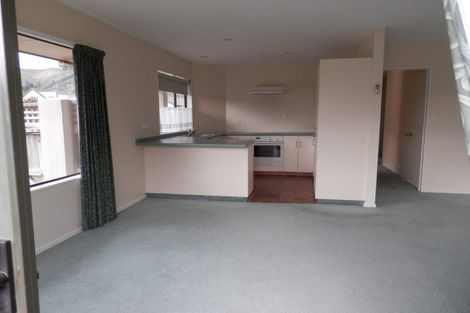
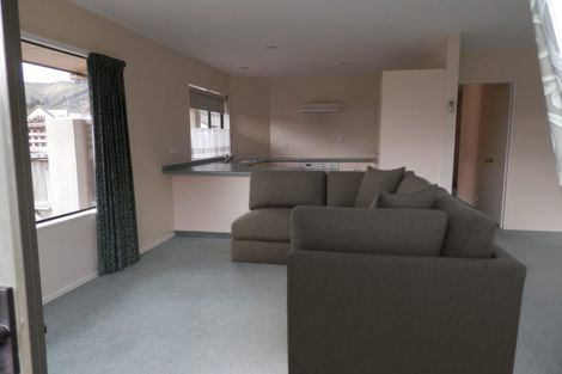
+ sofa (323, 228)
